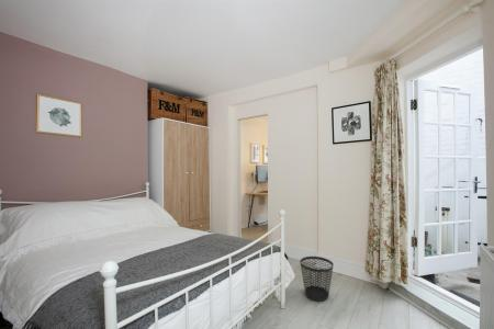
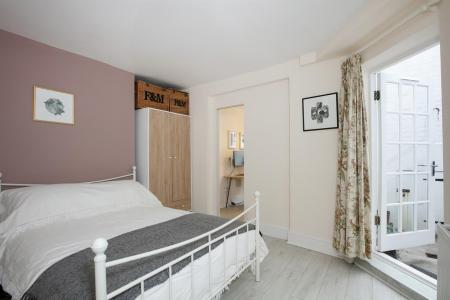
- wastebasket (316, 279)
